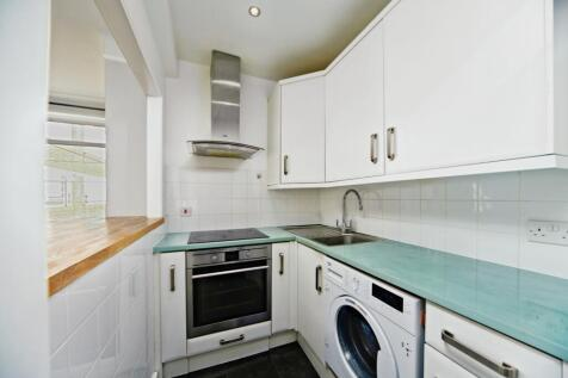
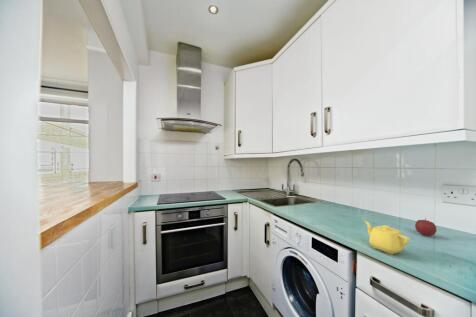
+ apple (425, 226)
+ teapot (384, 237)
